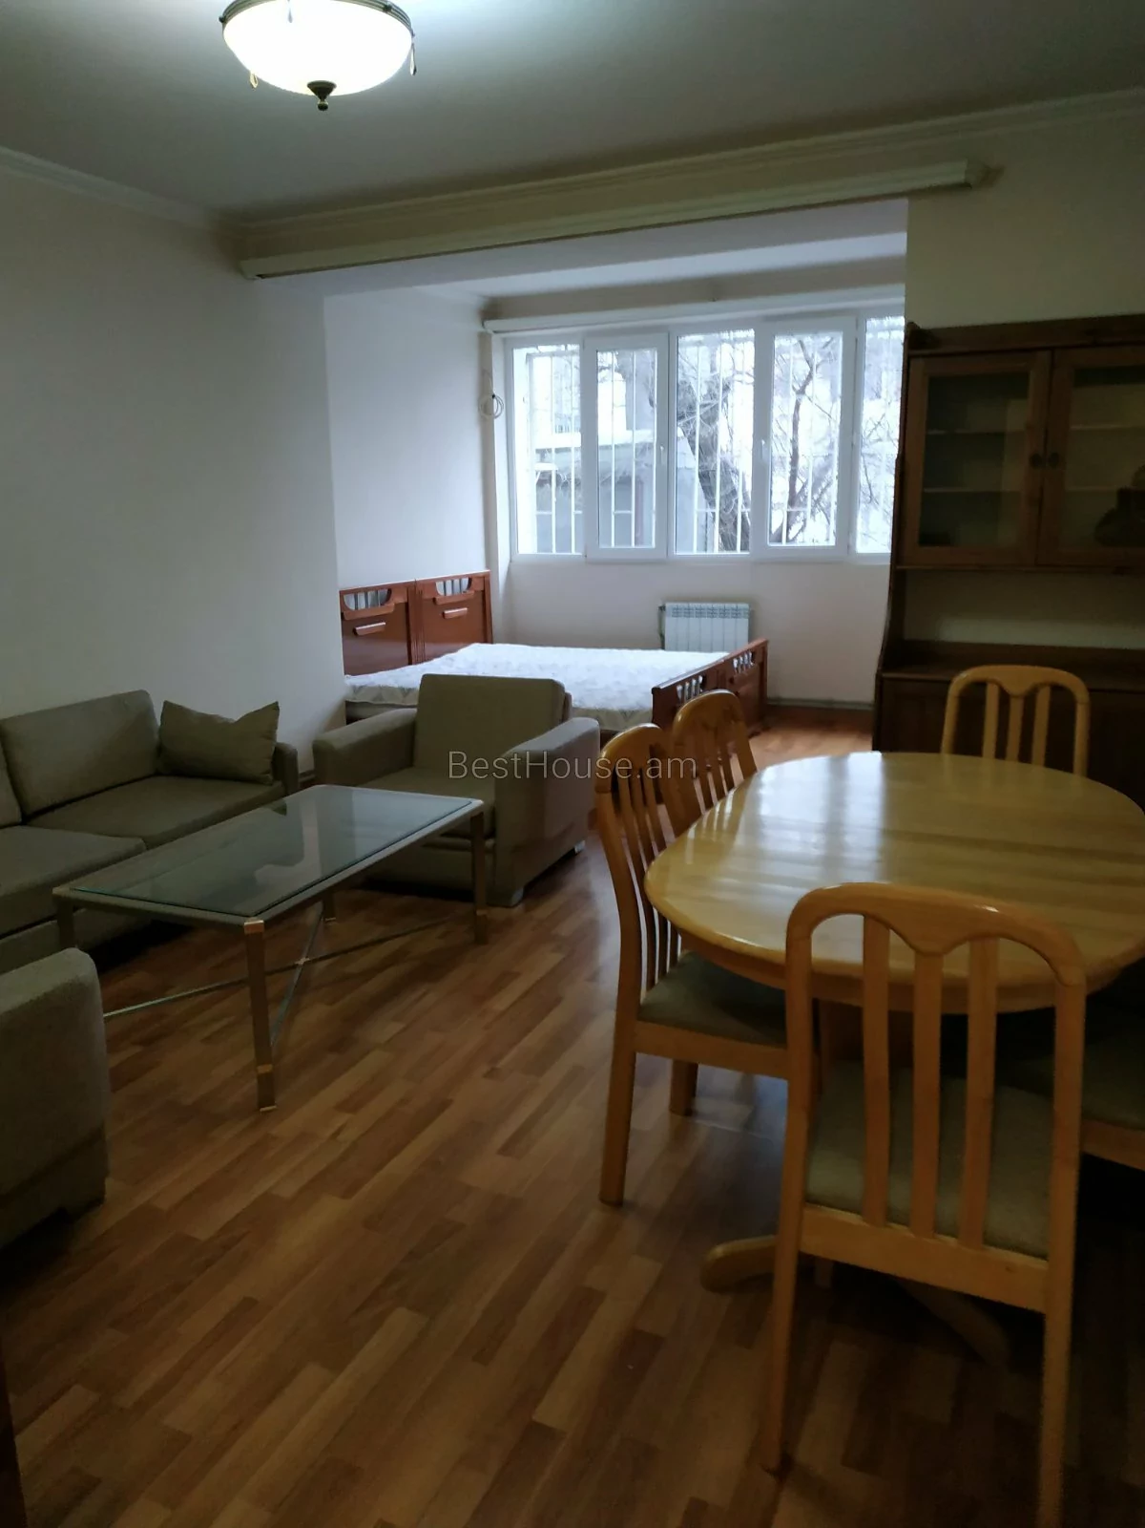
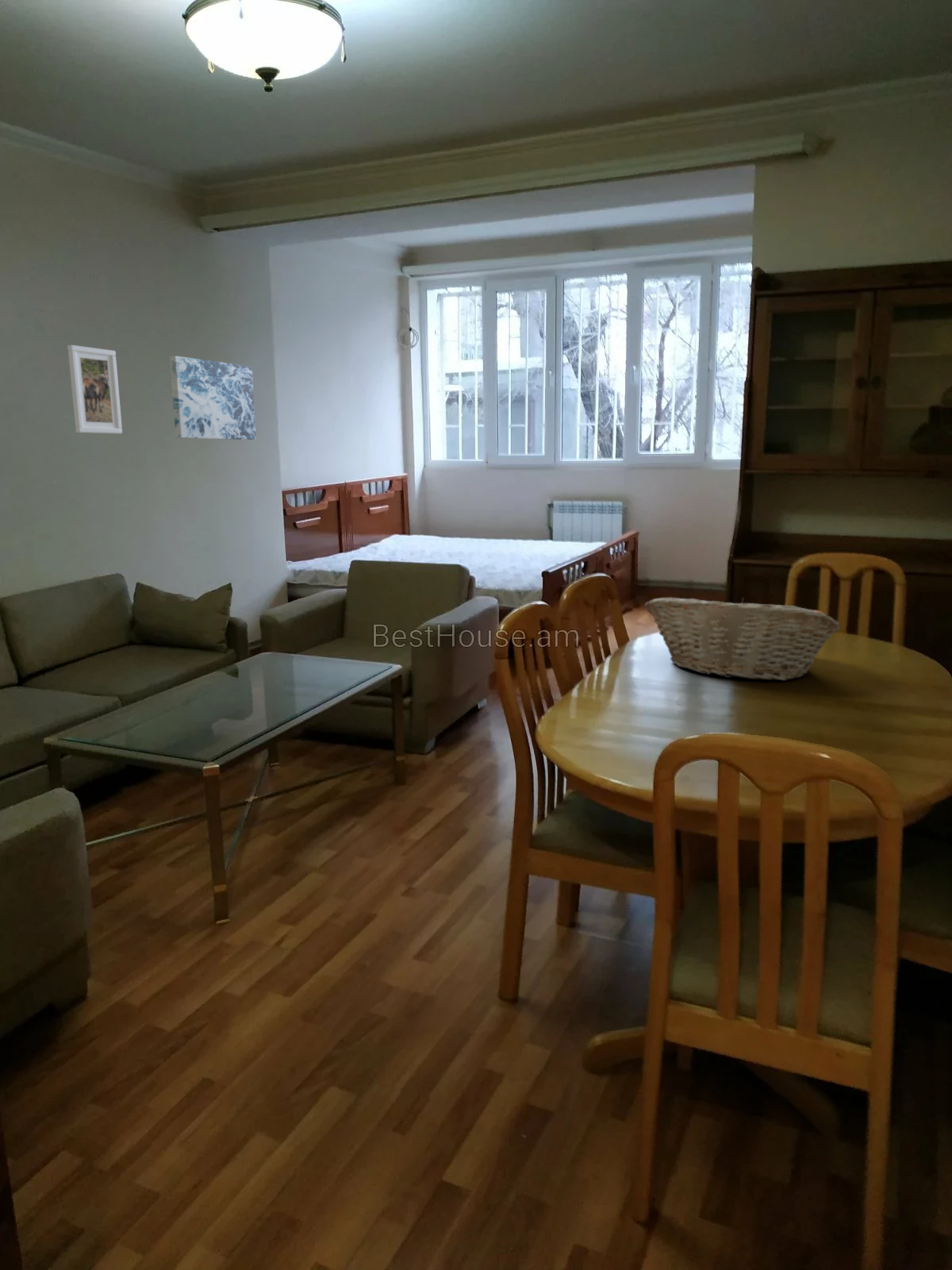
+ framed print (95, 391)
+ wall art (215, 400)
+ fruit basket (738, 630)
